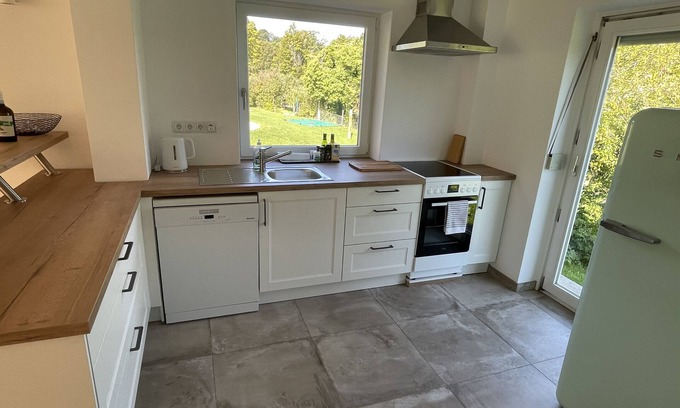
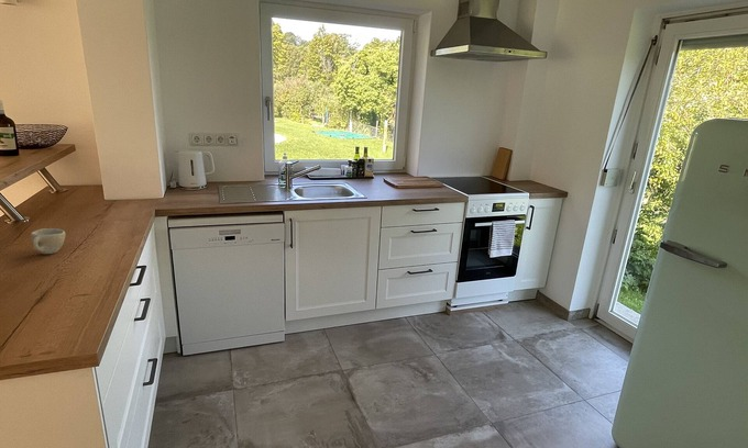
+ cup (46, 243)
